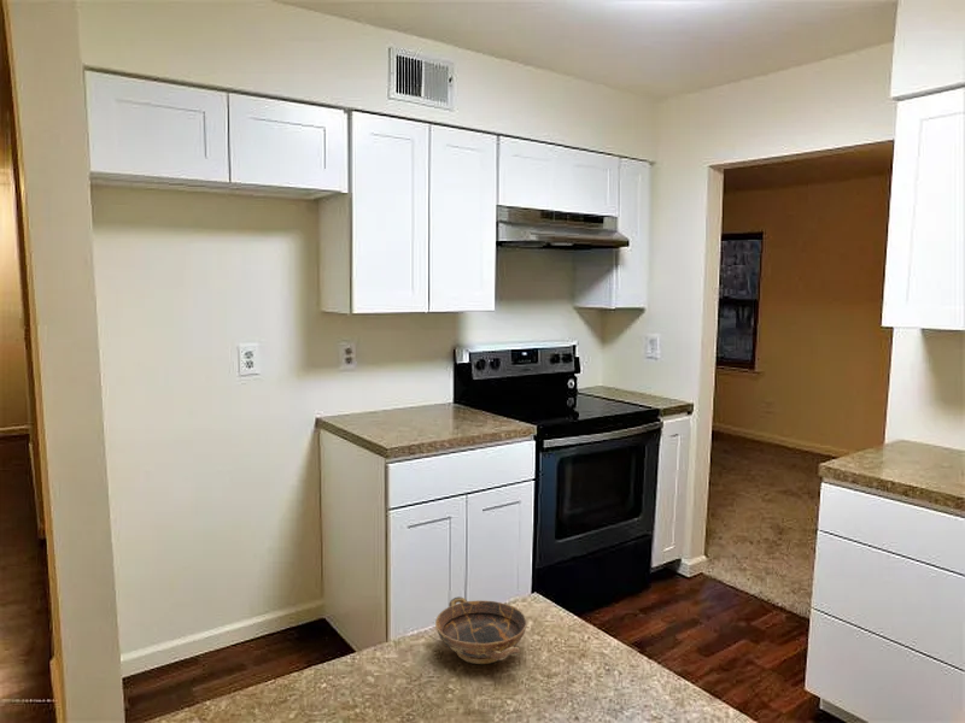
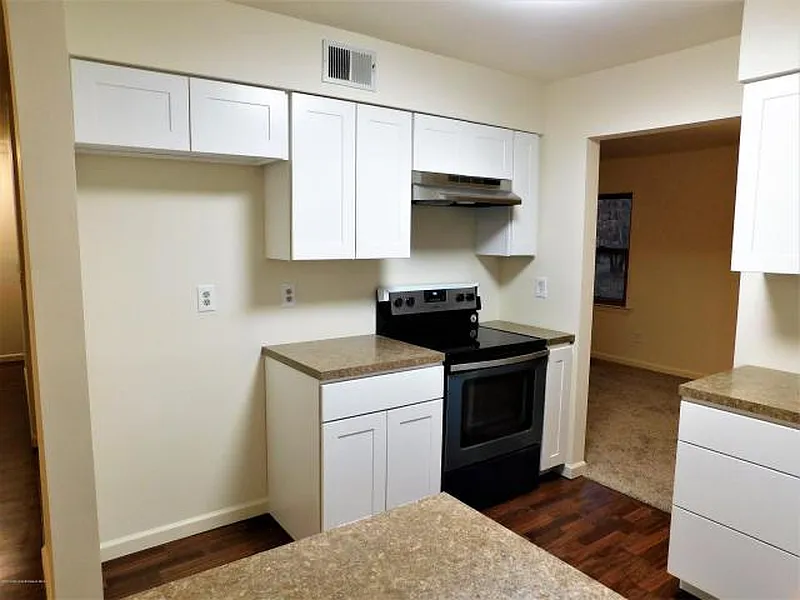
- bowl (480, 635)
